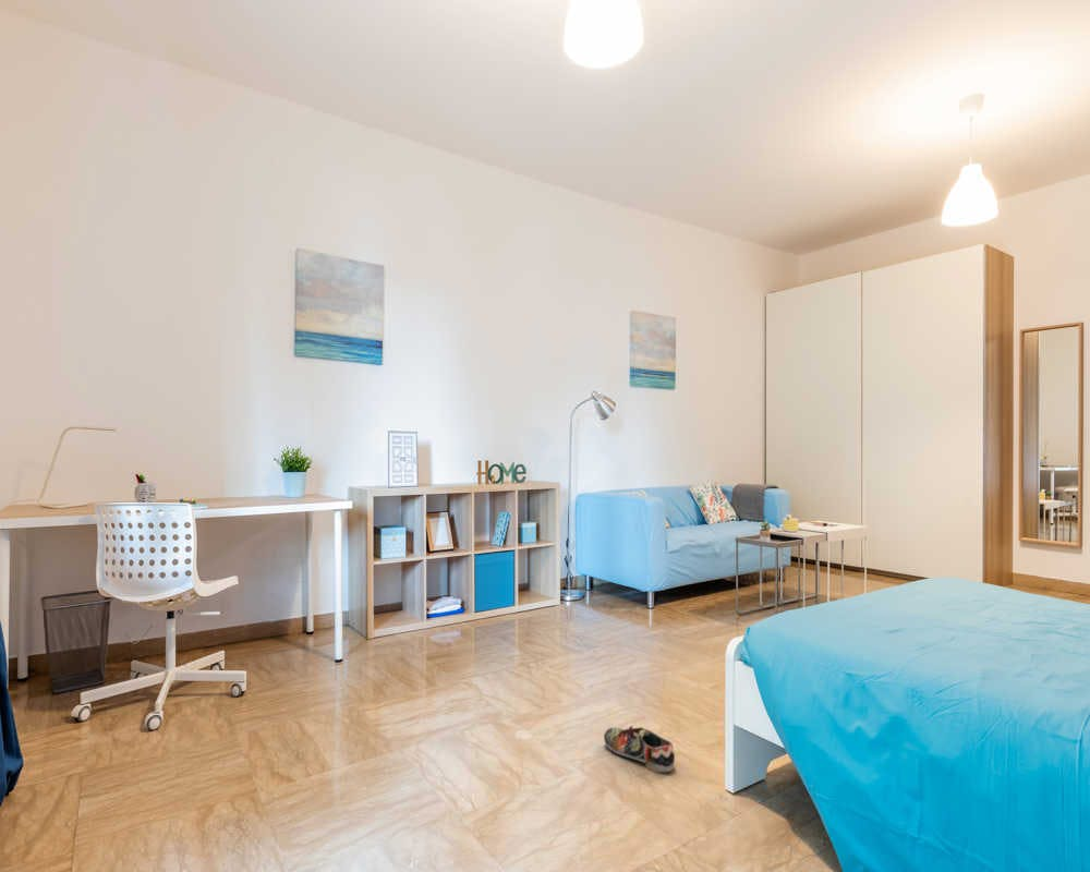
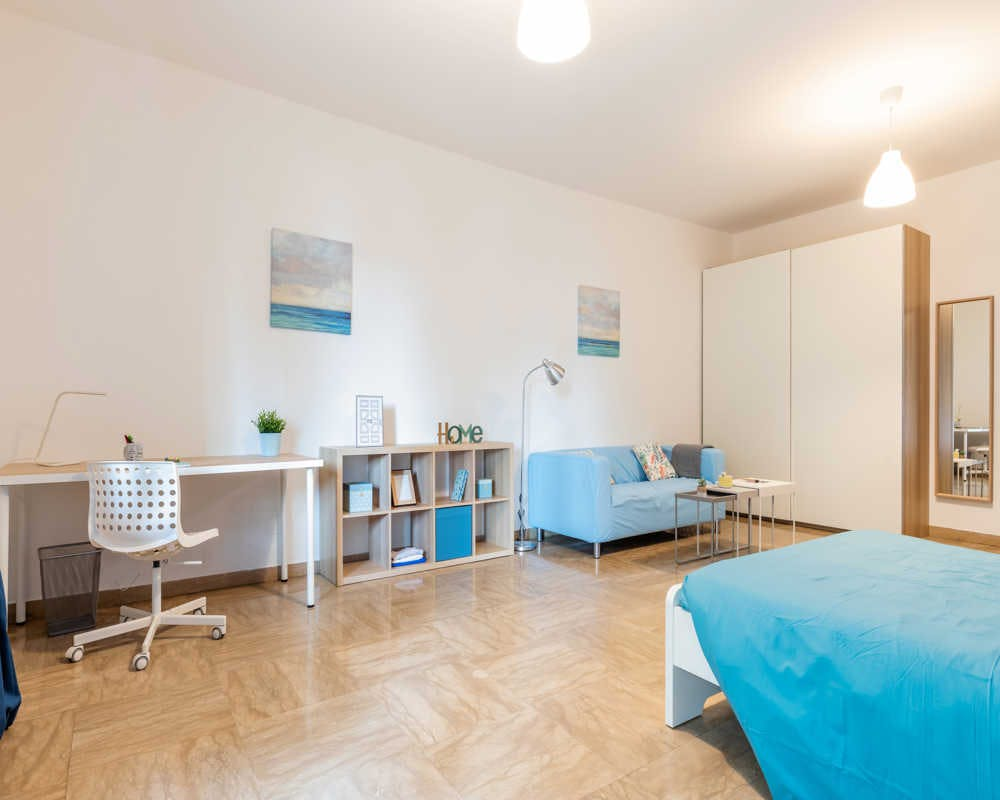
- shoe (639, 742)
